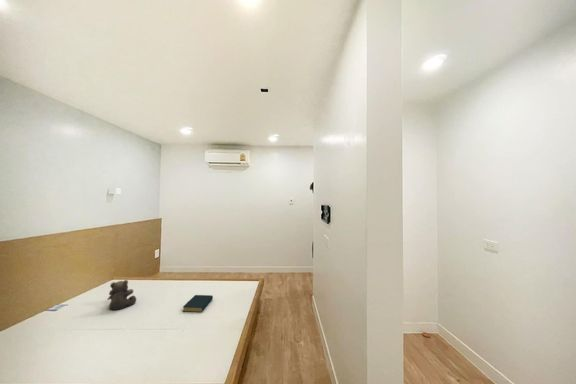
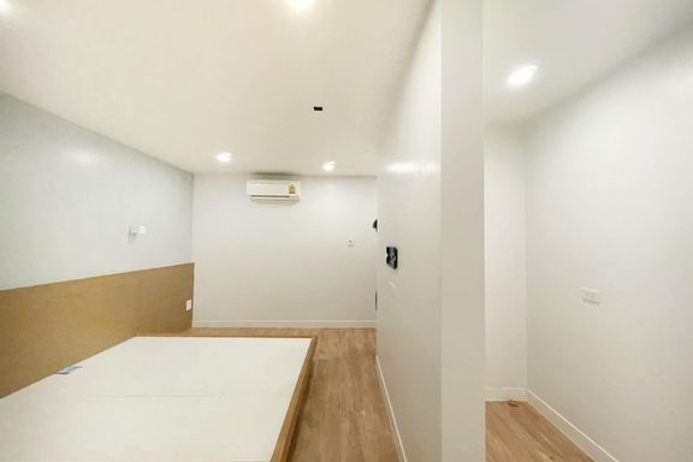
- hardback book (198, 303)
- teddy bear (121, 293)
